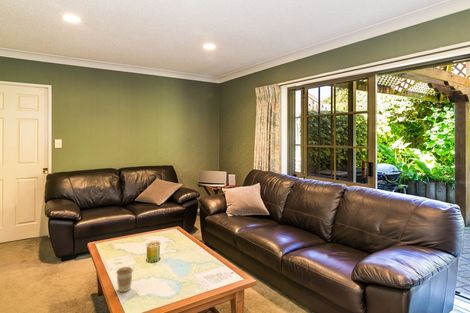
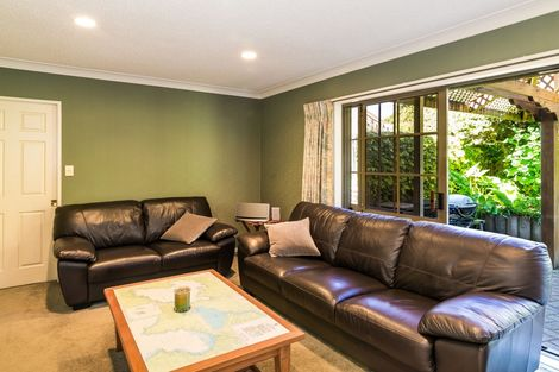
- coffee cup (124, 278)
